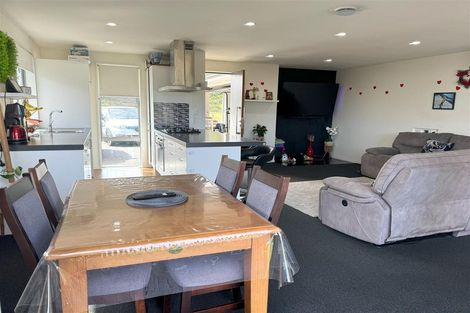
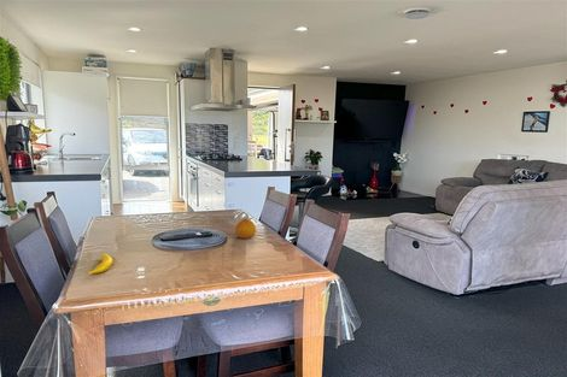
+ banana (103, 263)
+ fruit (245, 228)
